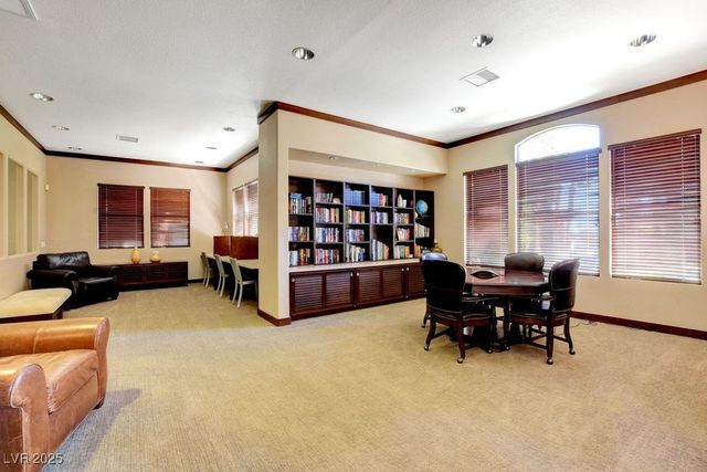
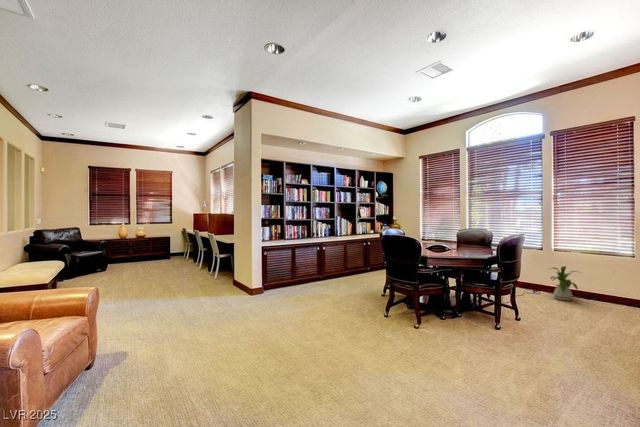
+ house plant (564, 281)
